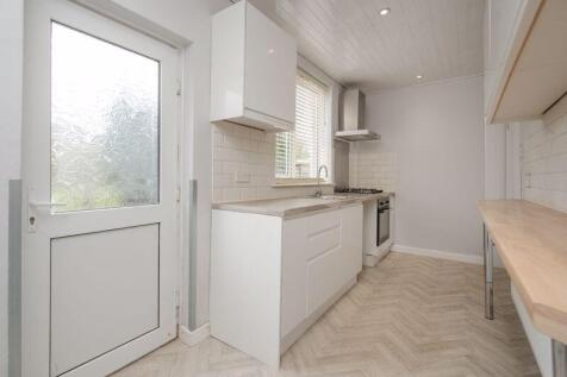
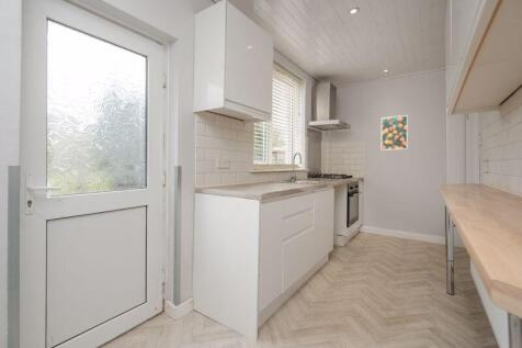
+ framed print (394, 133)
